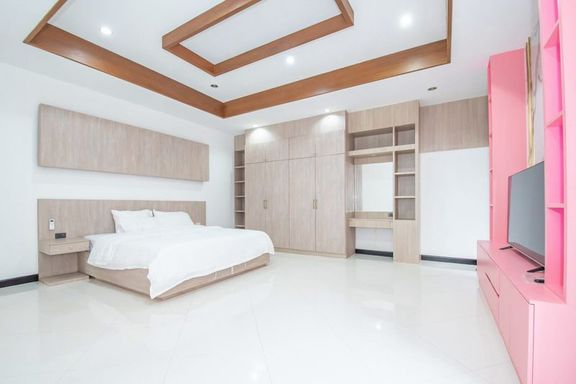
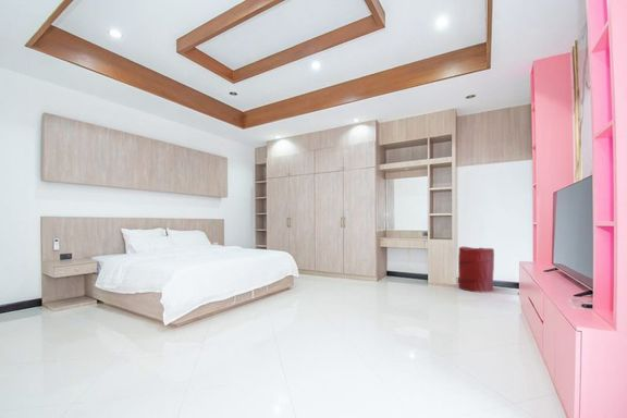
+ laundry hamper (476, 267)
